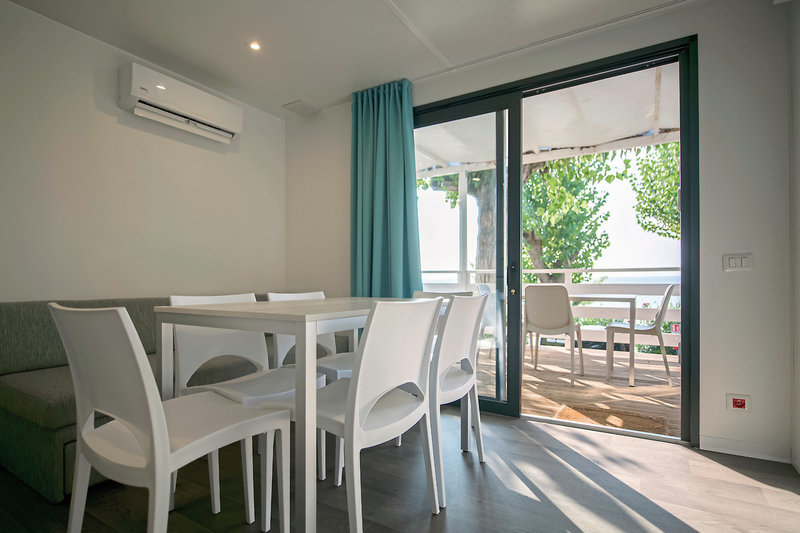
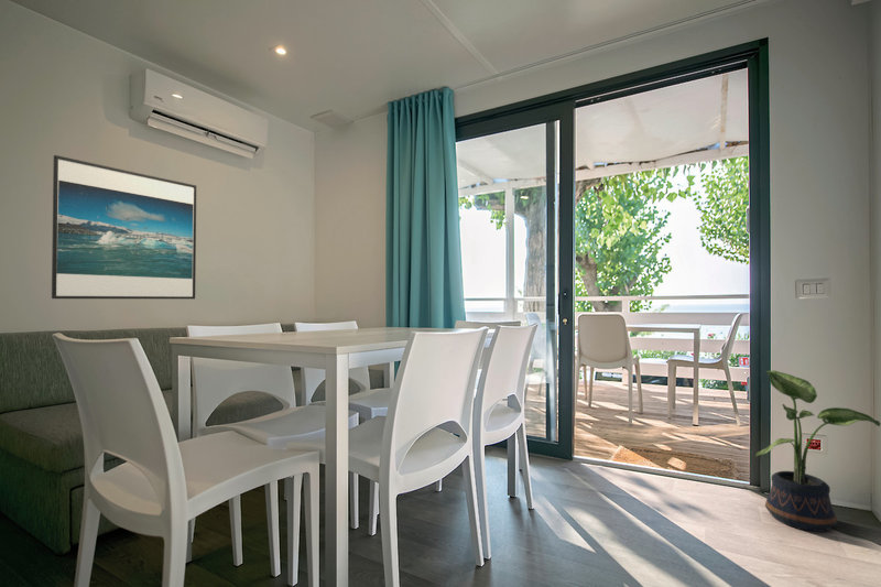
+ potted plant (808, 446)
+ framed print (132, 235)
